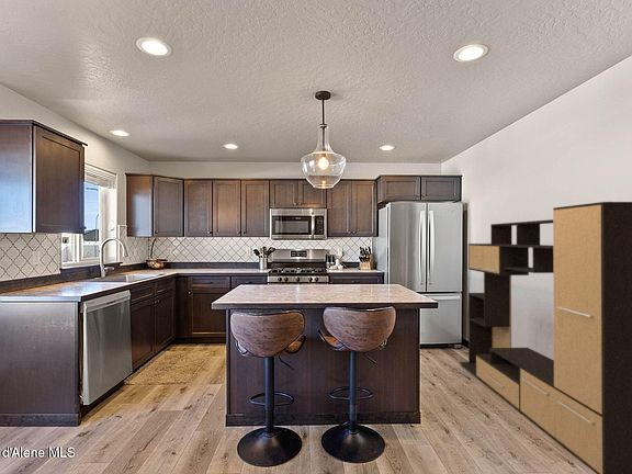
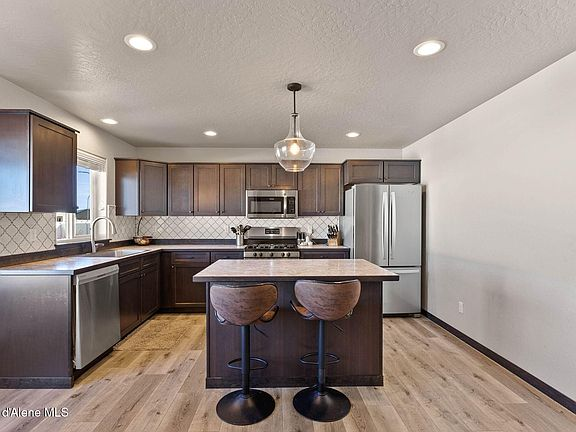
- media console (510, 308)
